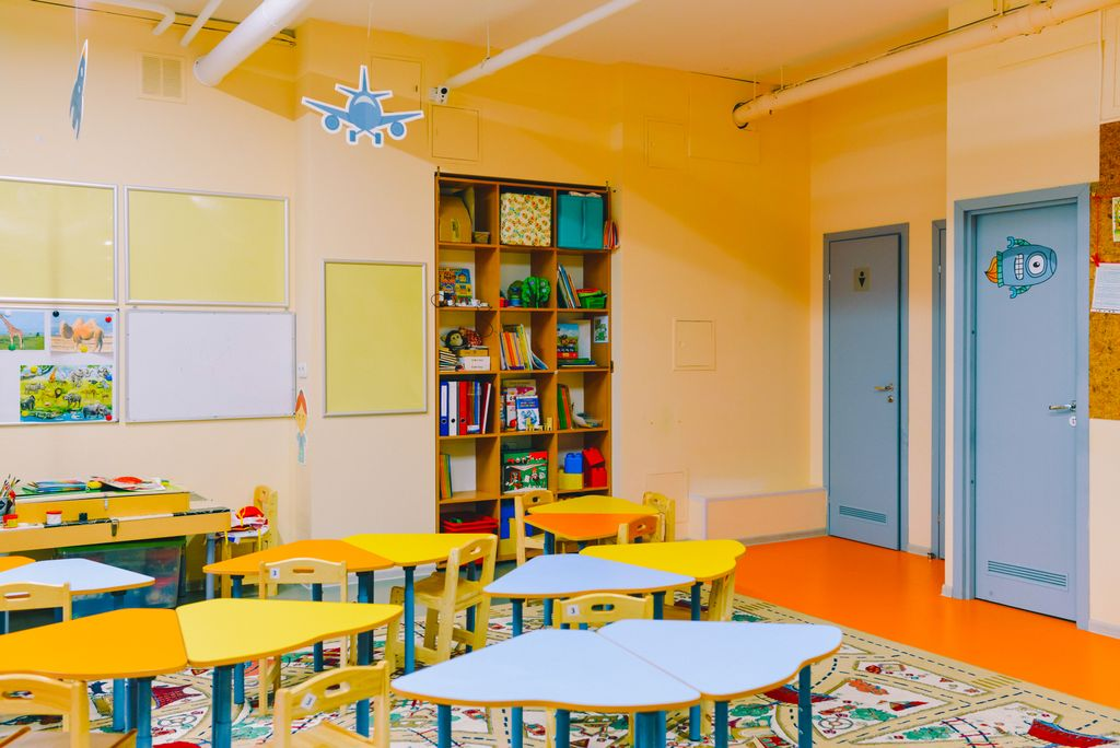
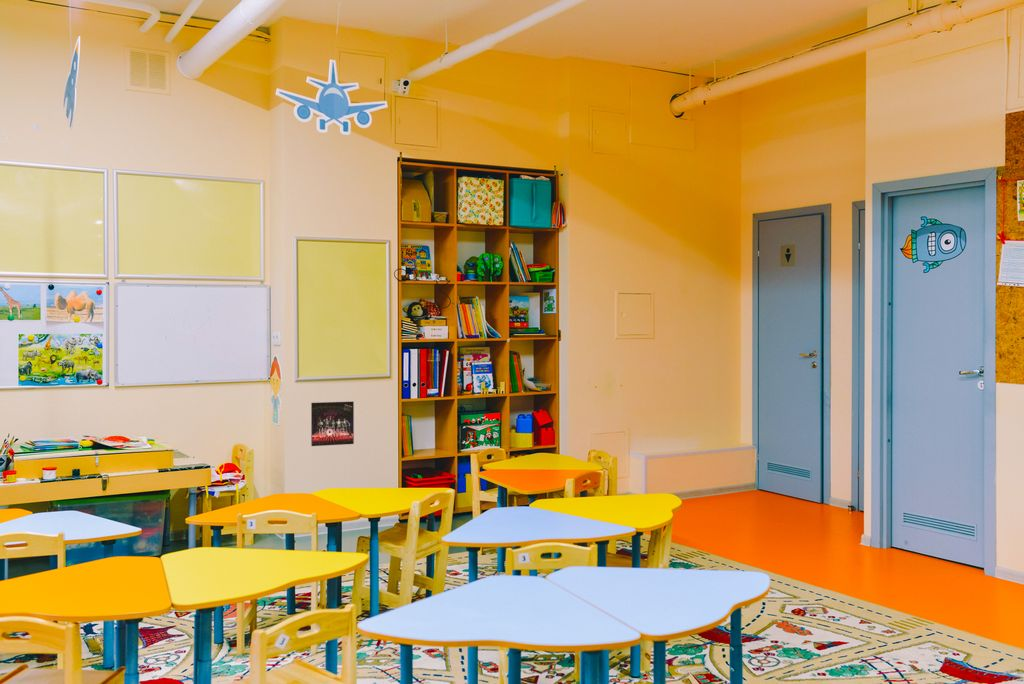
+ album cover (332, 423)
